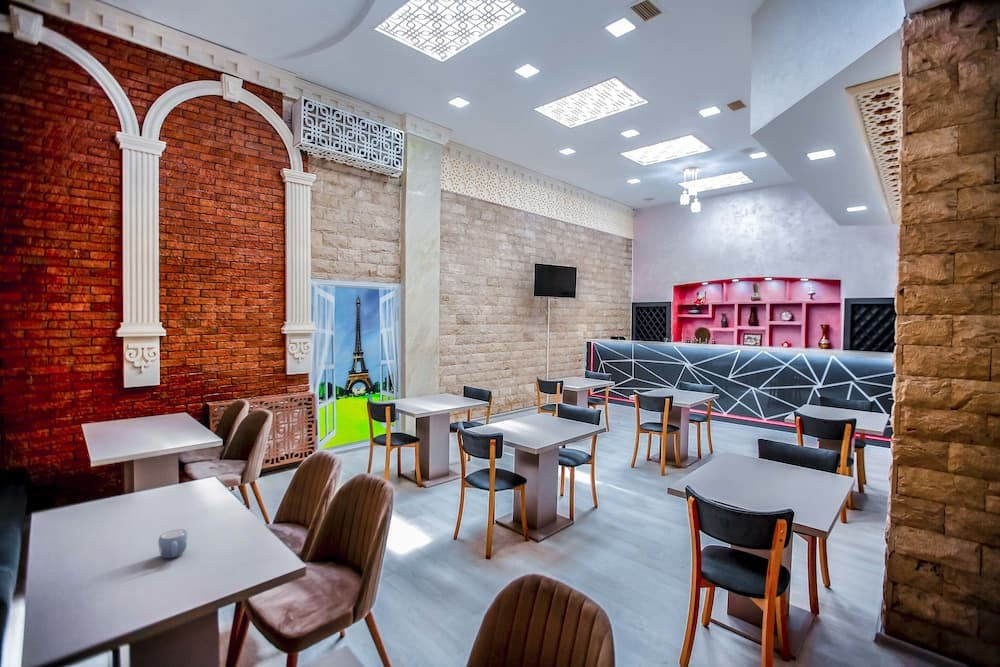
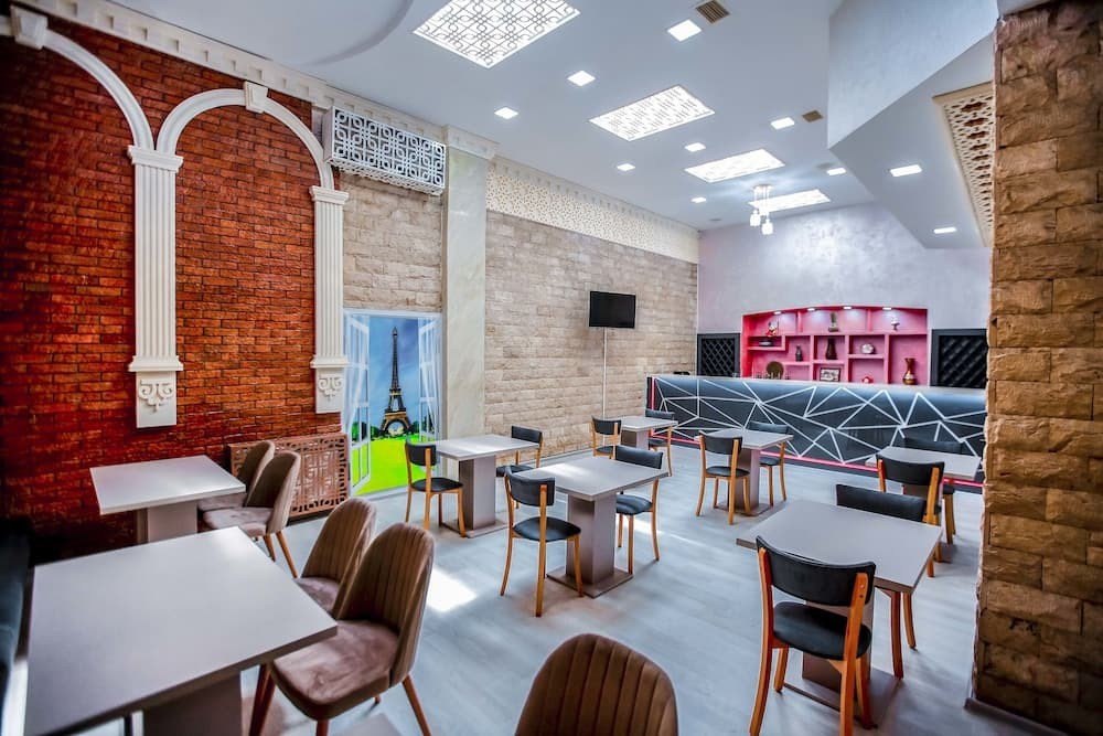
- mug (173, 546)
